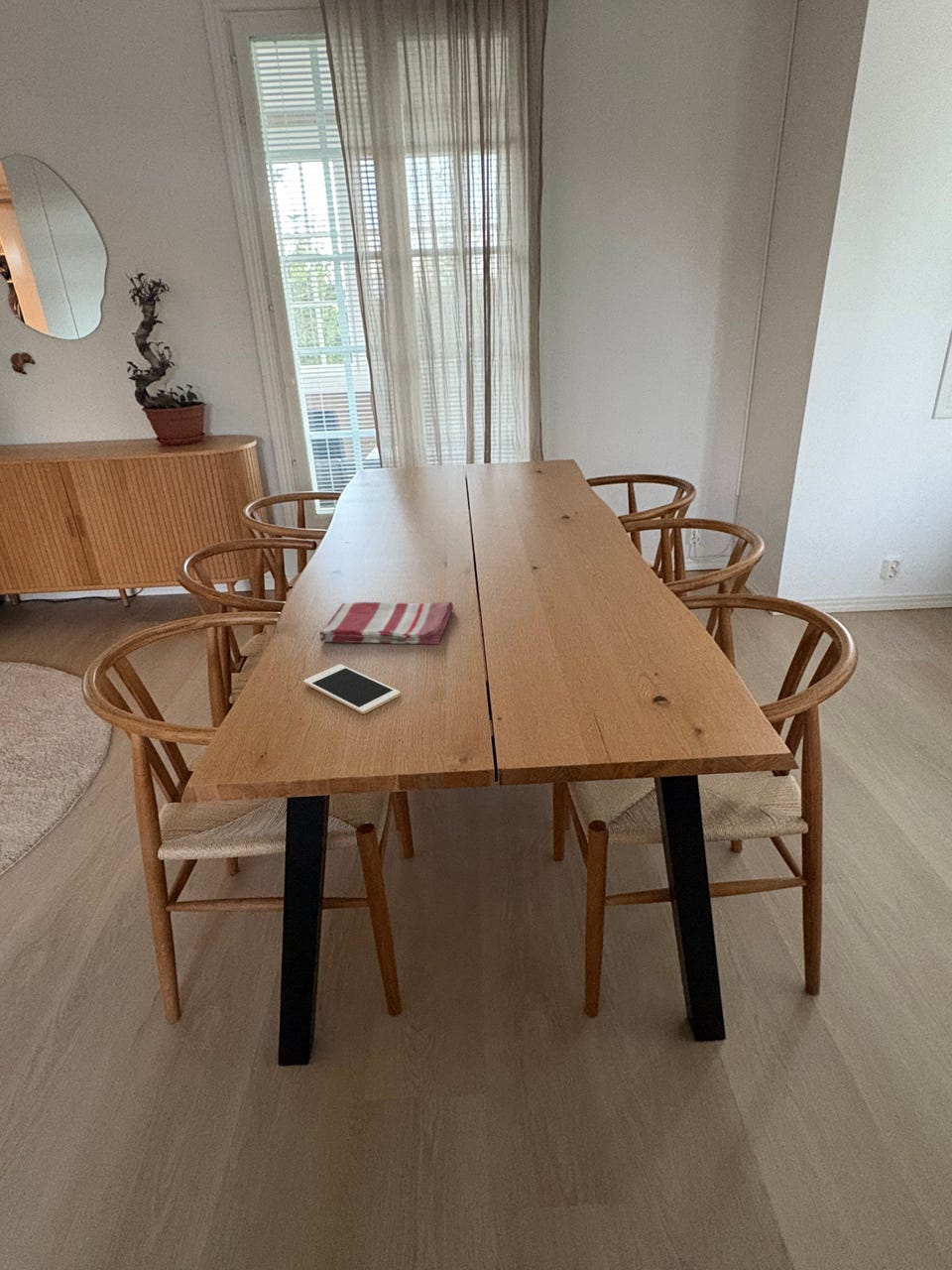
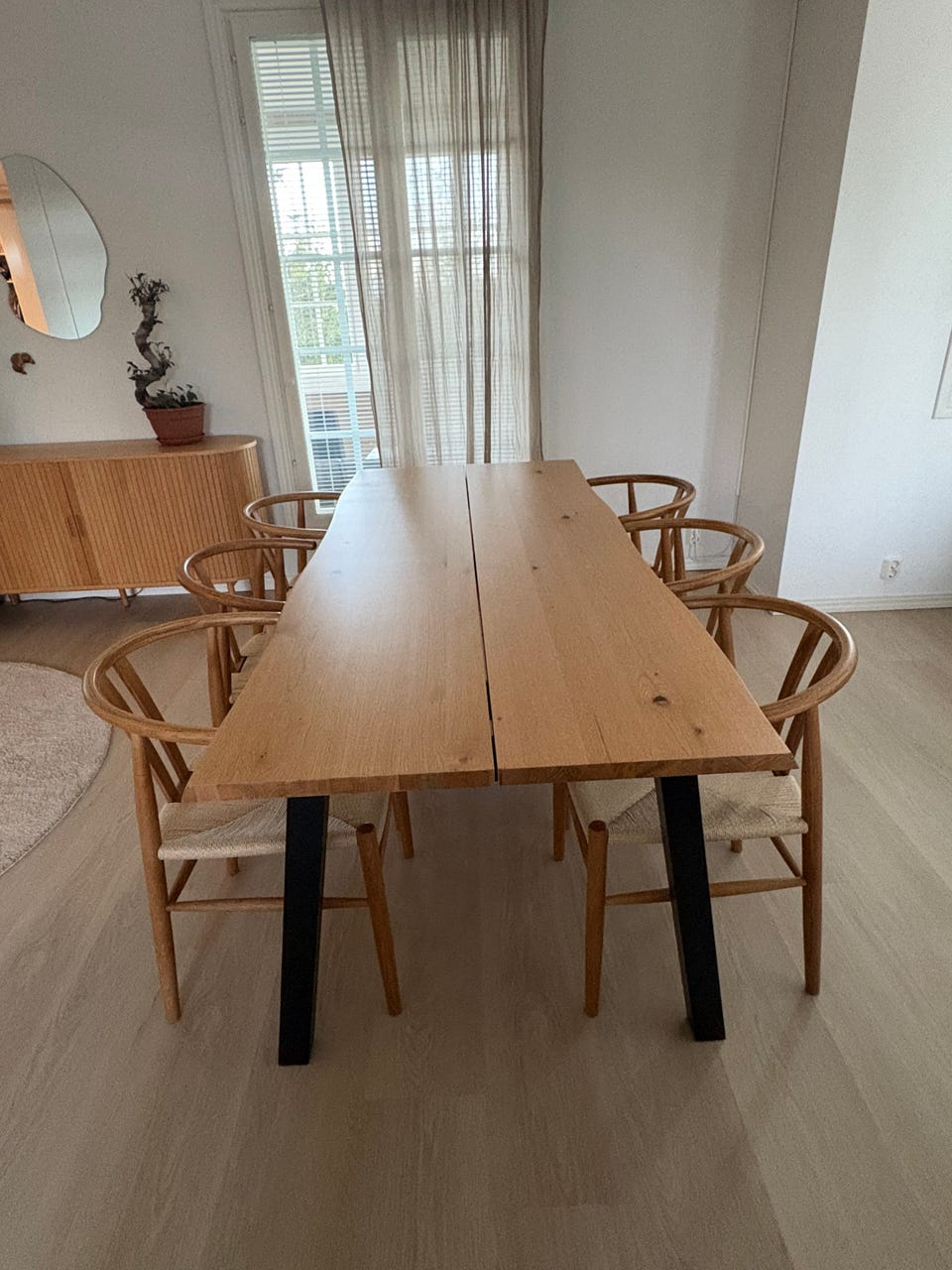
- dish towel (388, 619)
- cell phone (351, 688)
